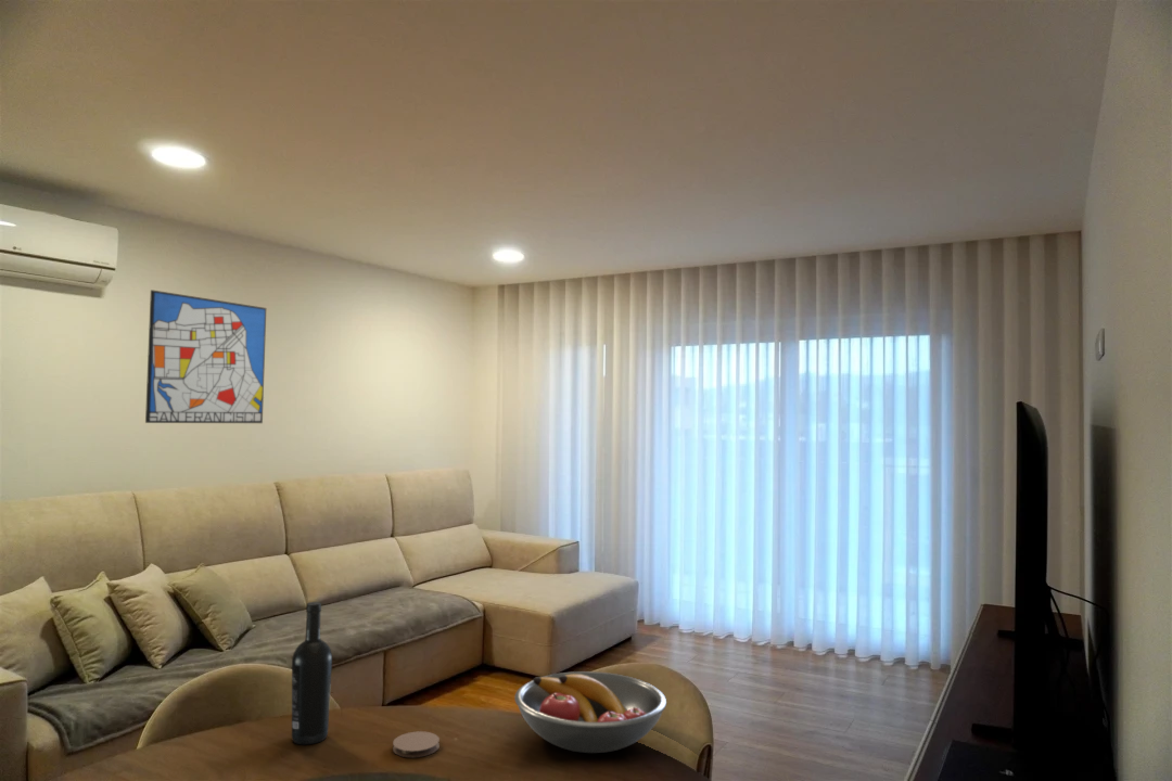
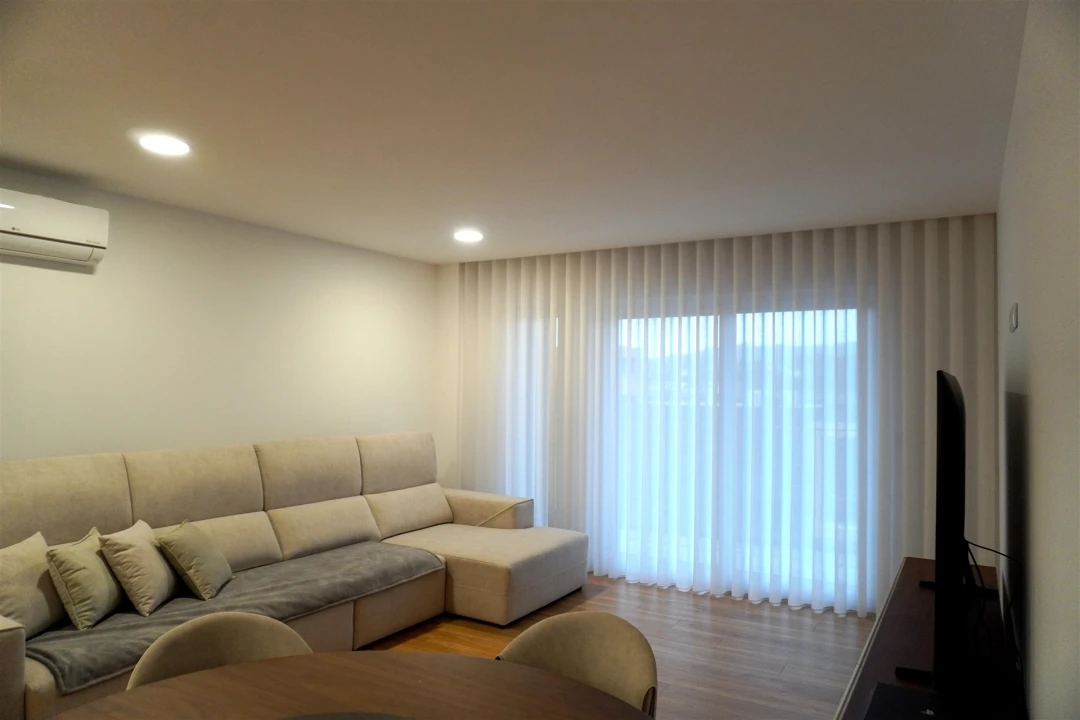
- coaster (416, 744)
- fruit bowl (589, 710)
- wall art (209, 361)
- wine bottle (311, 669)
